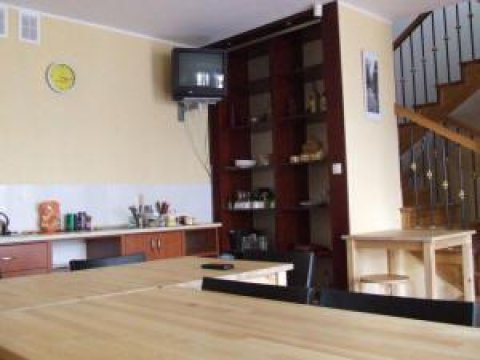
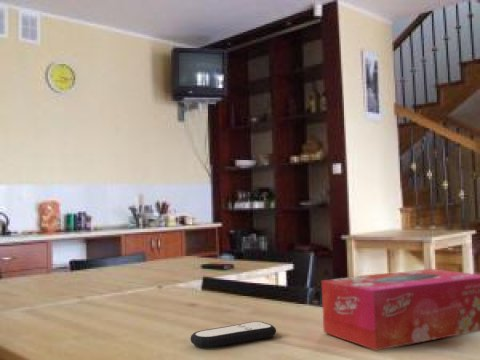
+ remote control (233, 333)
+ tissue box (407, 304)
